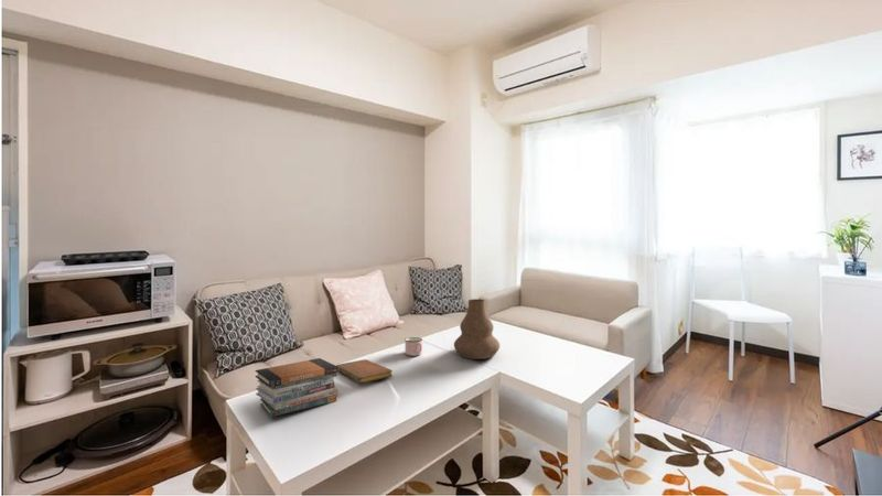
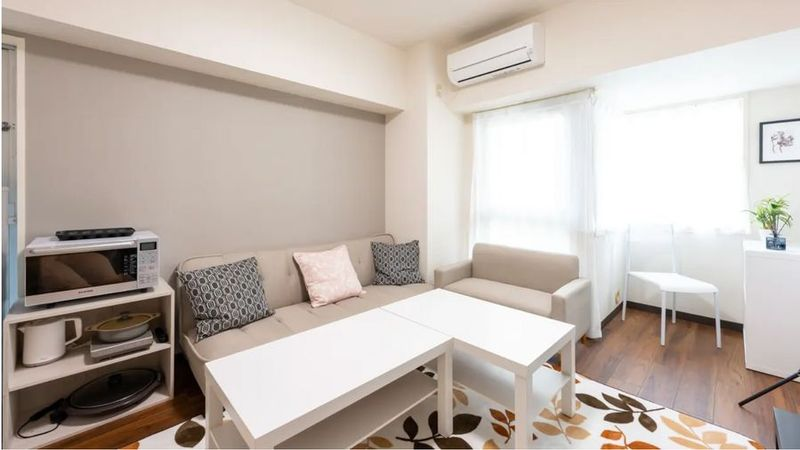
- book stack (297, 385)
- notebook (363, 370)
- mug (415, 346)
- vase (476, 326)
